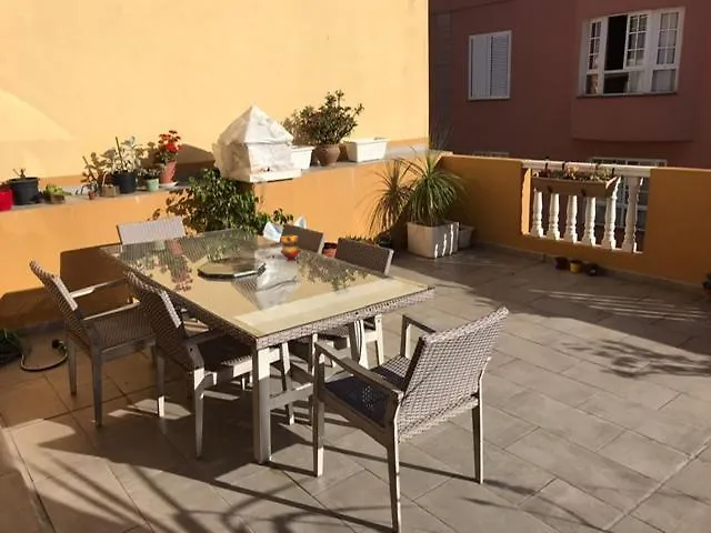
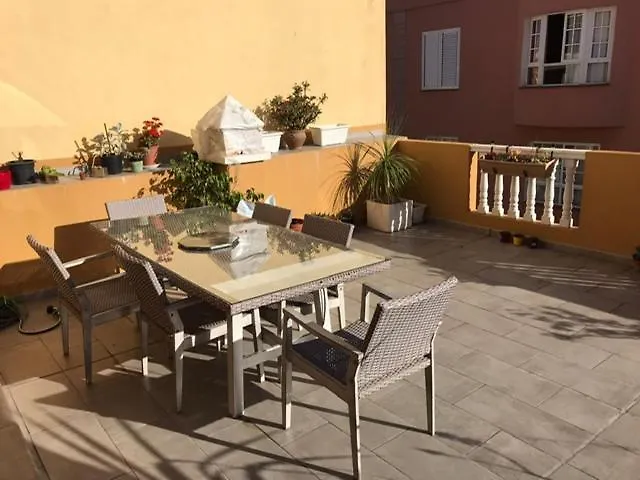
- teapot (290, 245)
